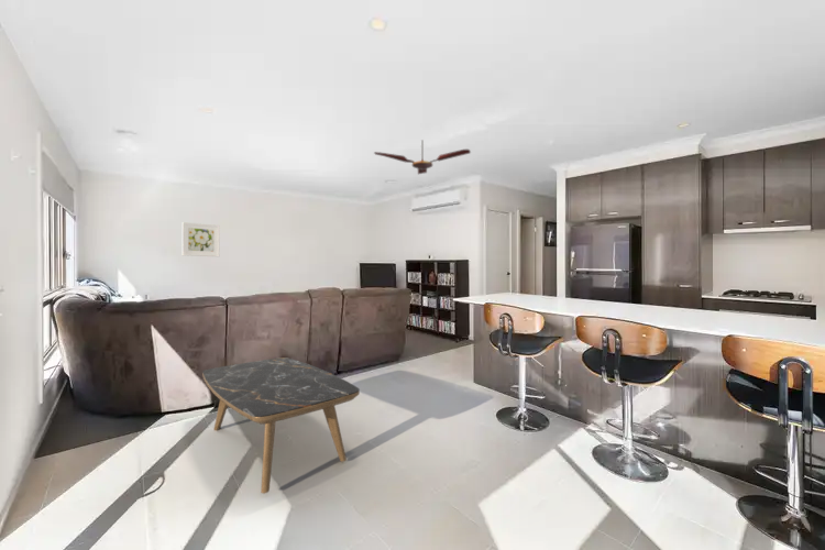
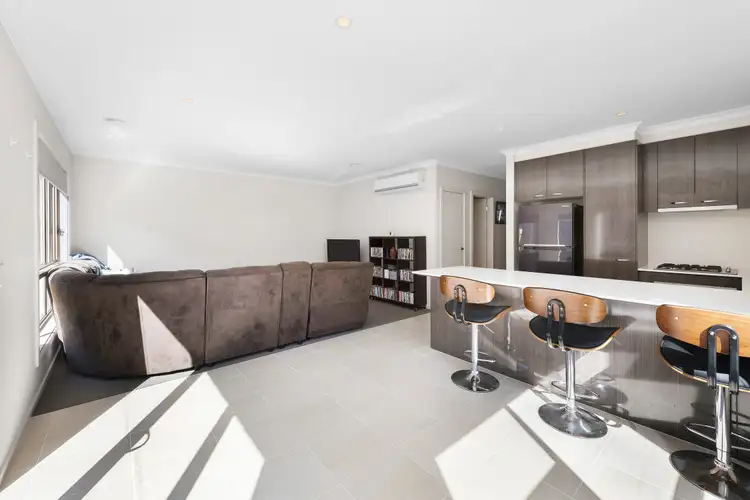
- ceiling fan (421, 157)
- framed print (201, 240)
- coffee table (274, 411)
